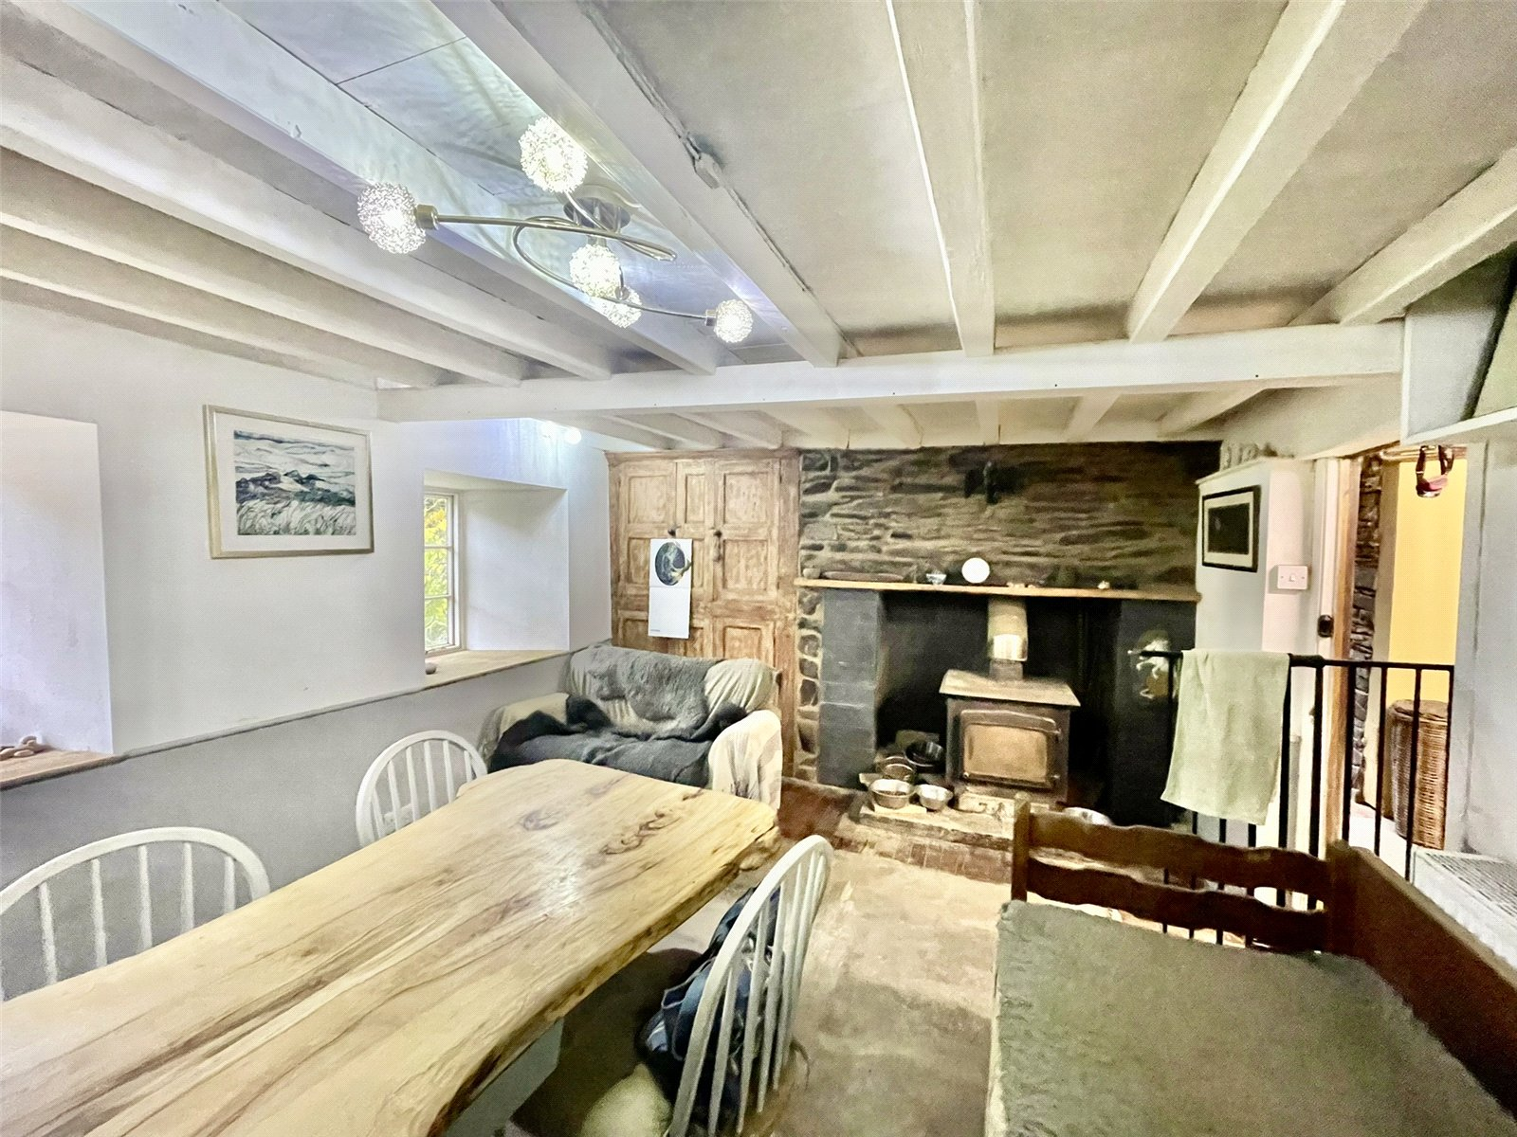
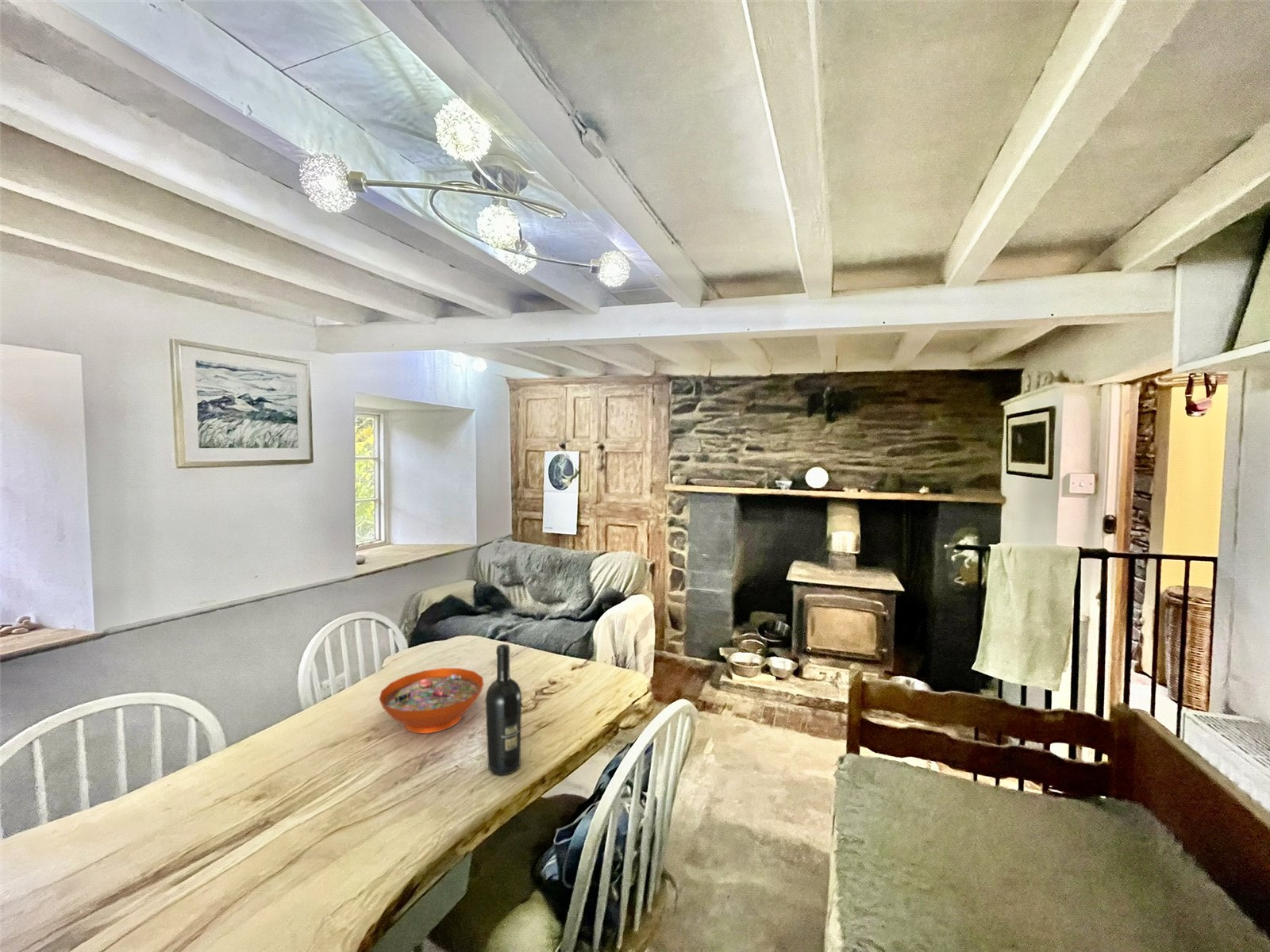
+ decorative bowl (433, 703)
+ wine bottle (503, 706)
